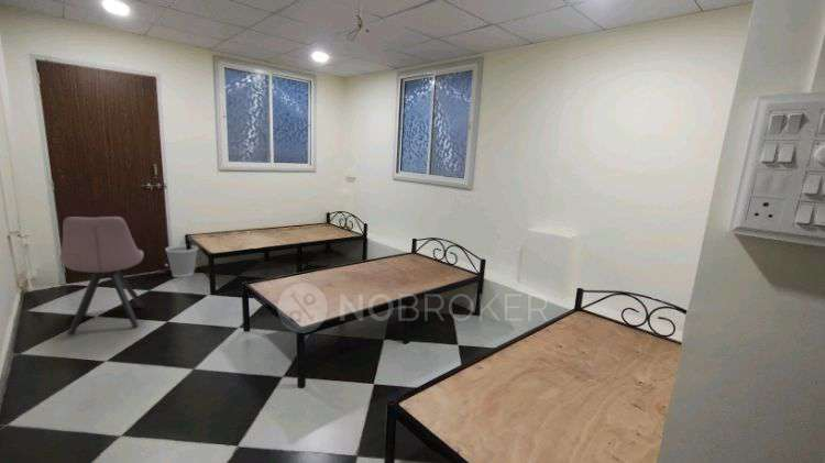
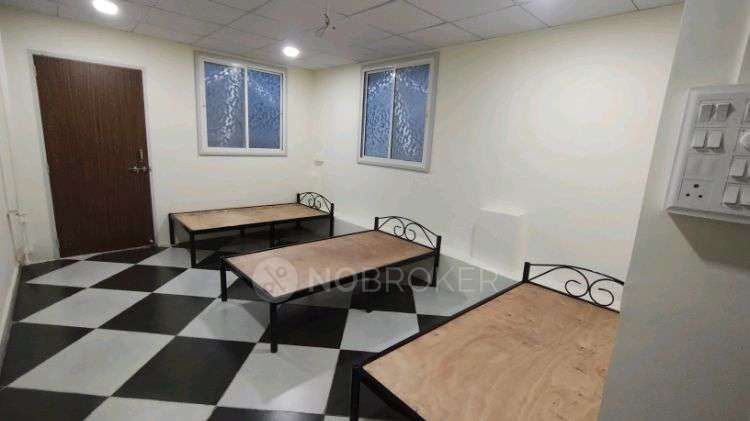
- wastebasket (183, 261)
- chair (105, 267)
